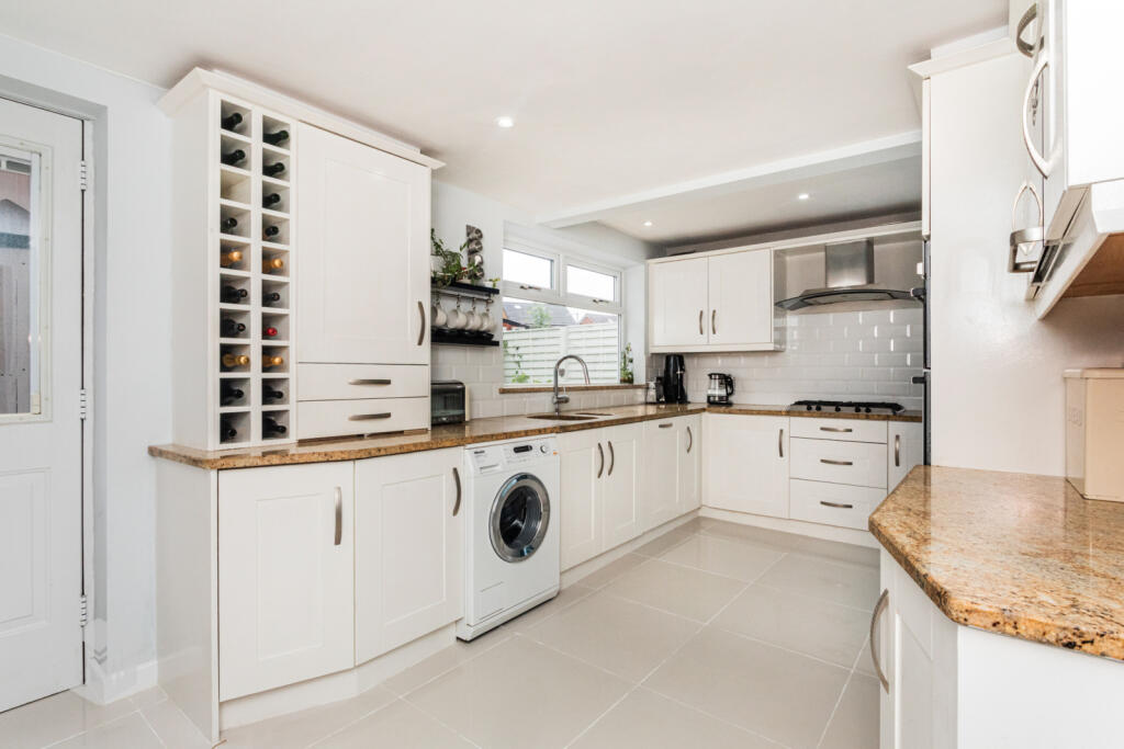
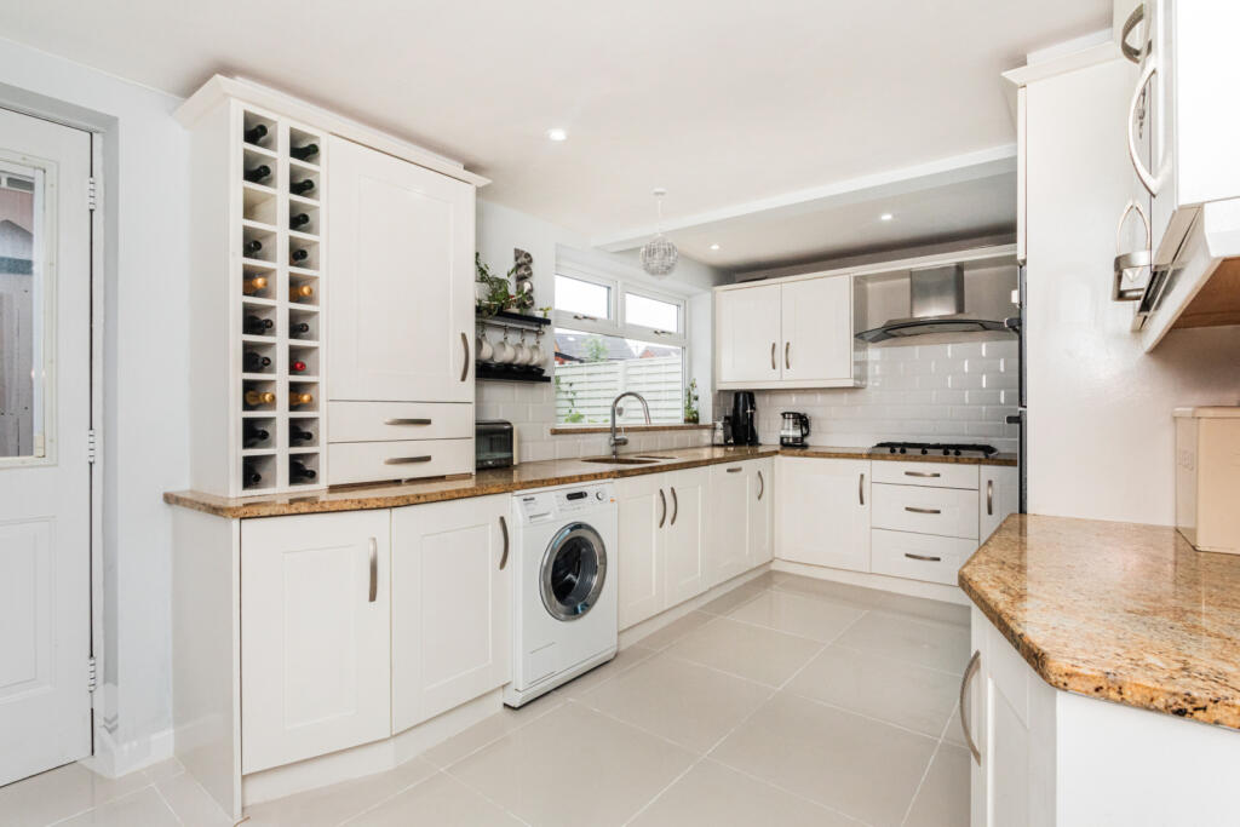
+ pendant light (659, 236)
